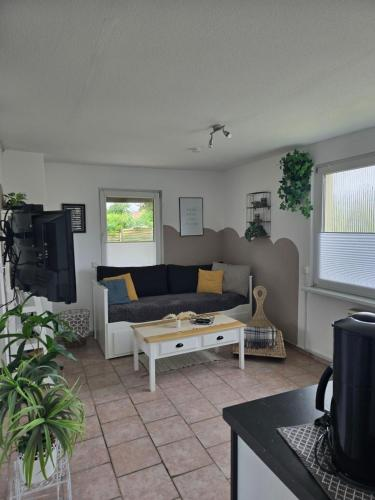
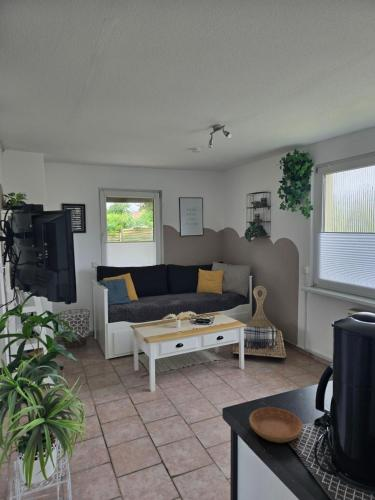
+ saucer (275, 425)
